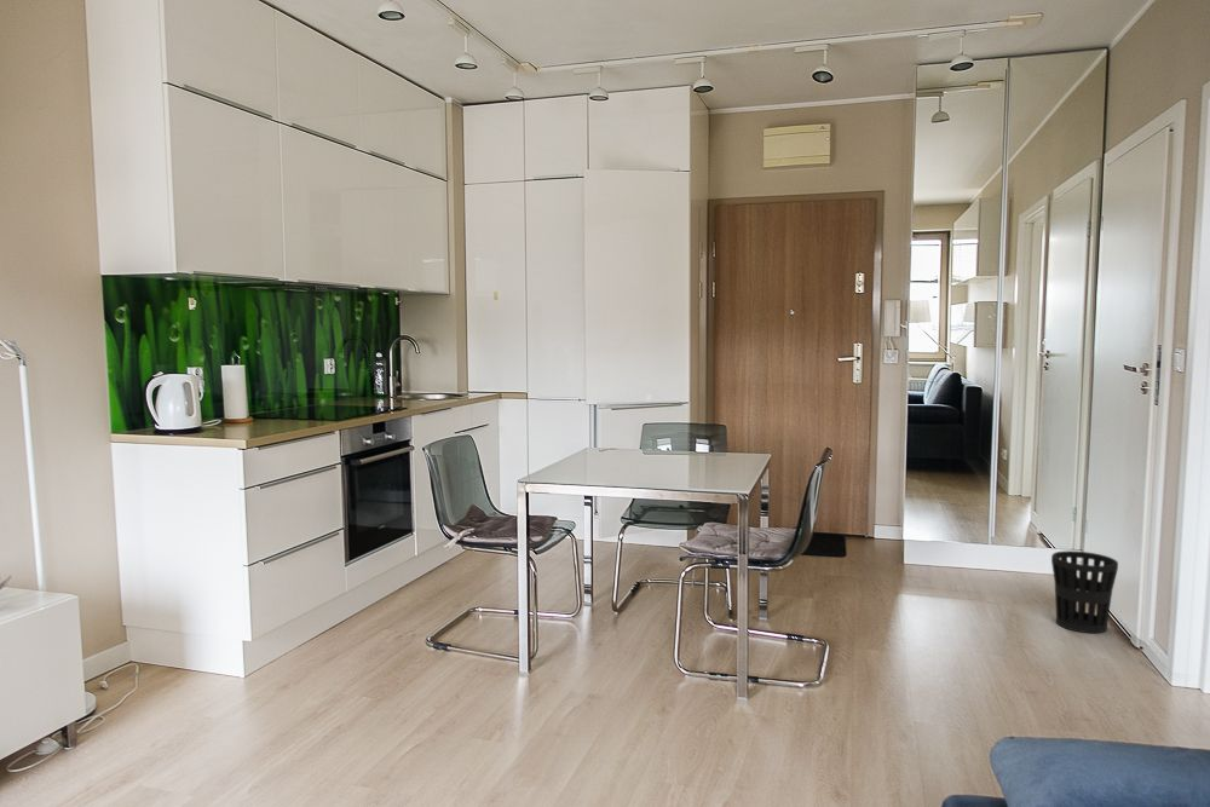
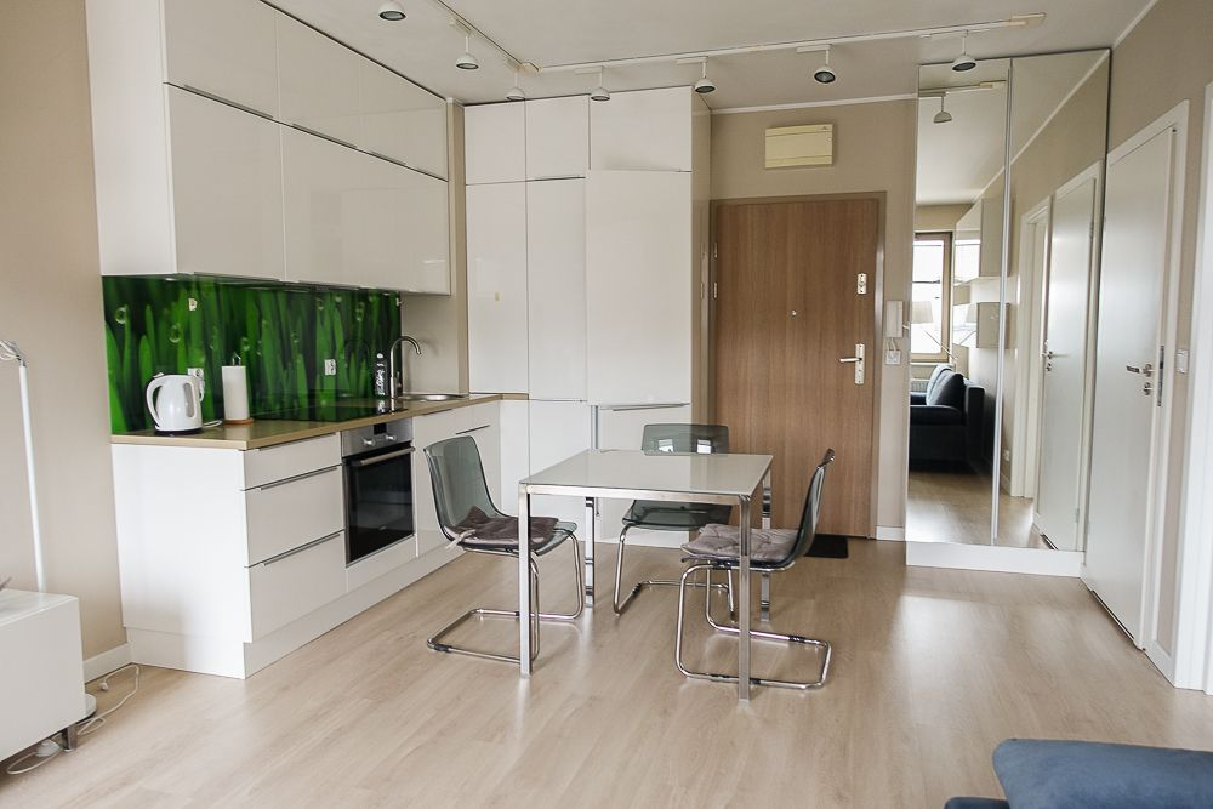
- wastebasket (1082, 592)
